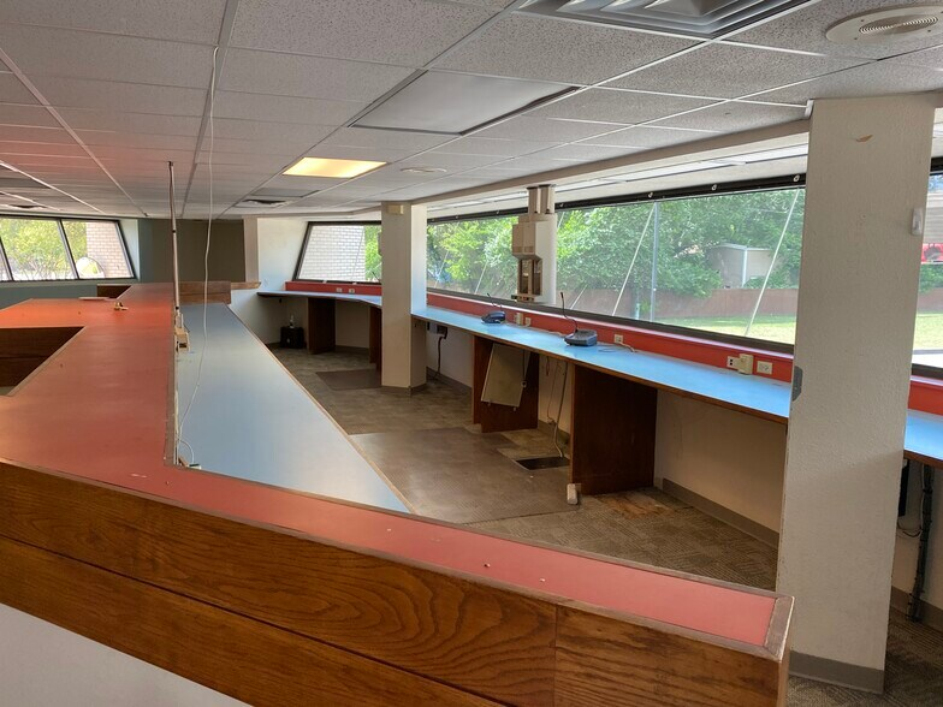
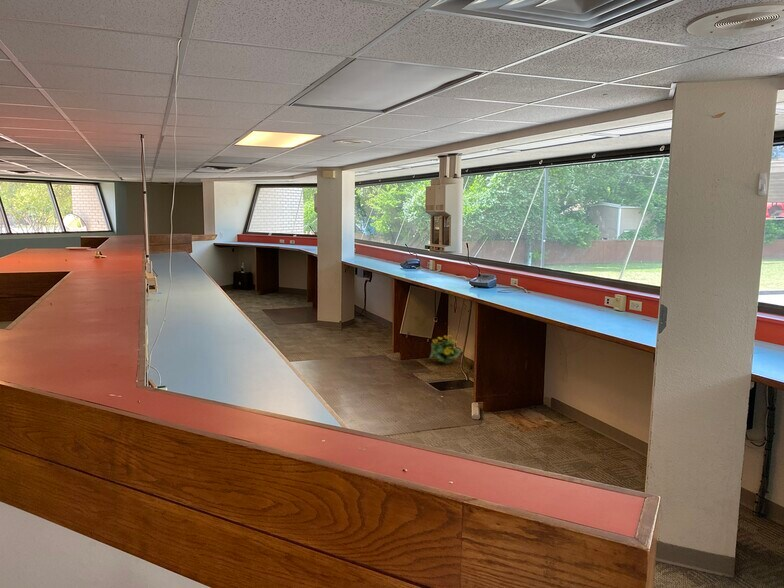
+ flowering plant (444, 348)
